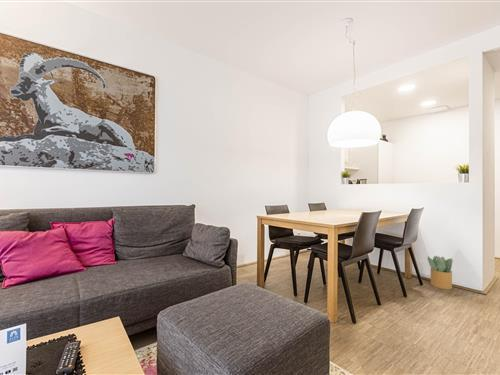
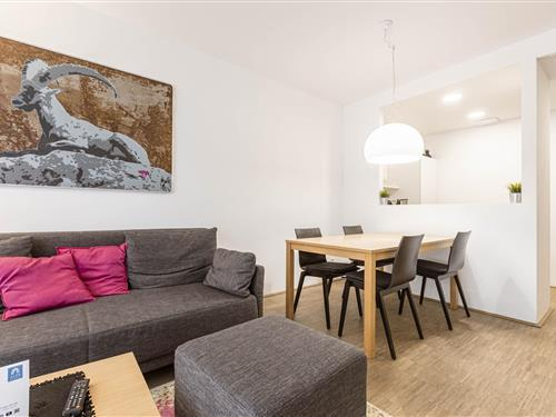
- potted plant (439, 271)
